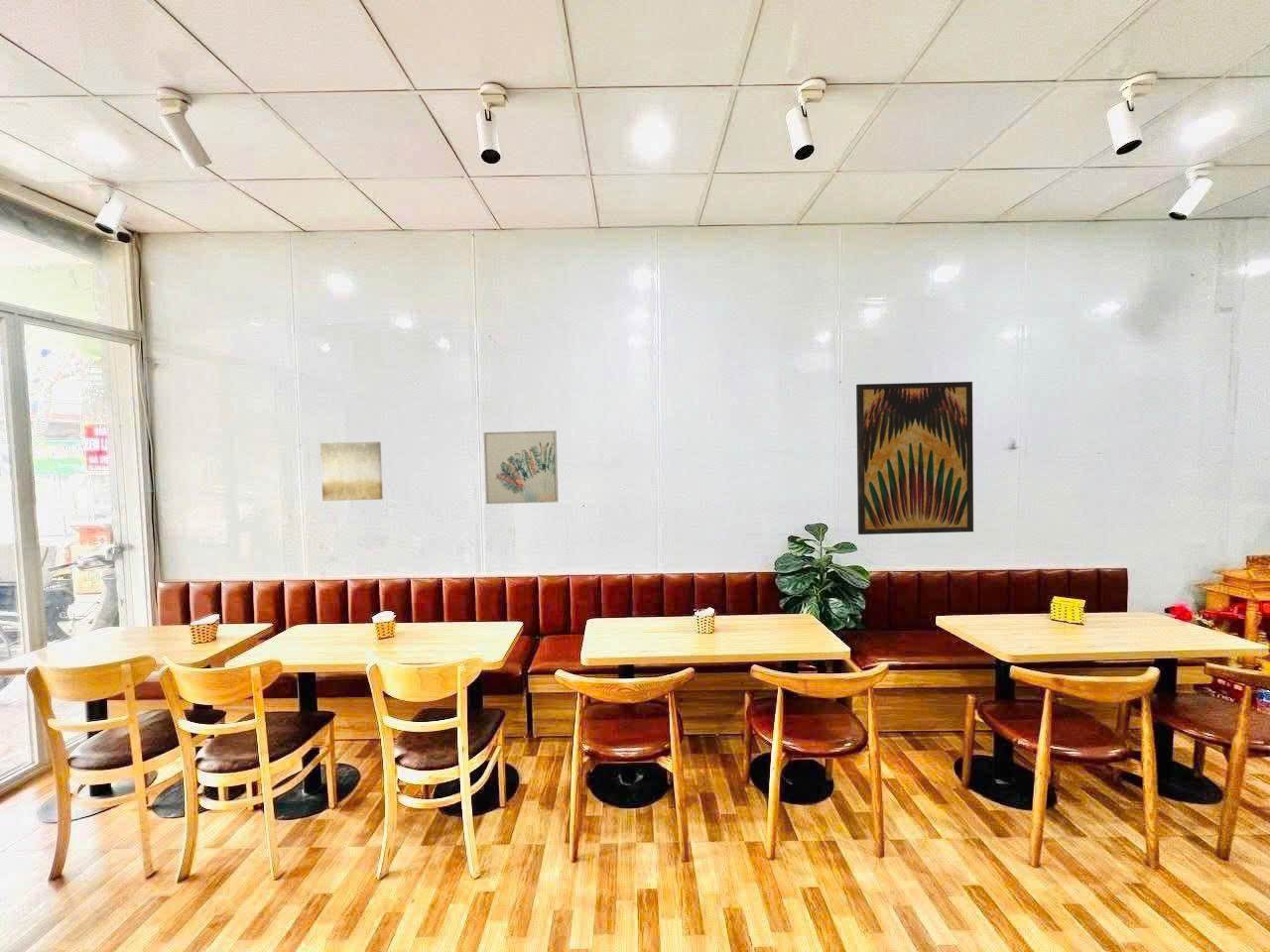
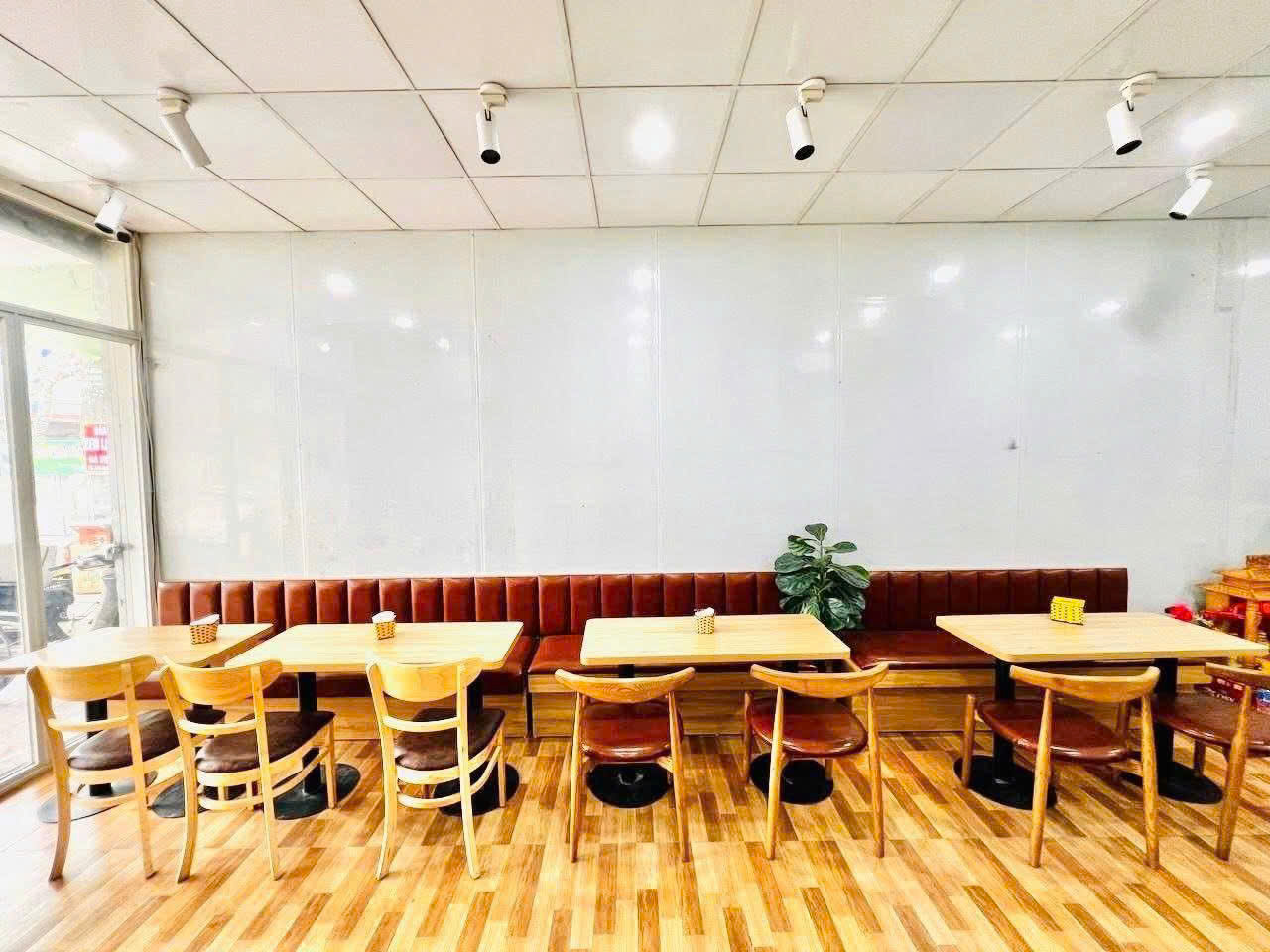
- wall art (521, 467)
- wall art (915, 458)
- wall art (351, 471)
